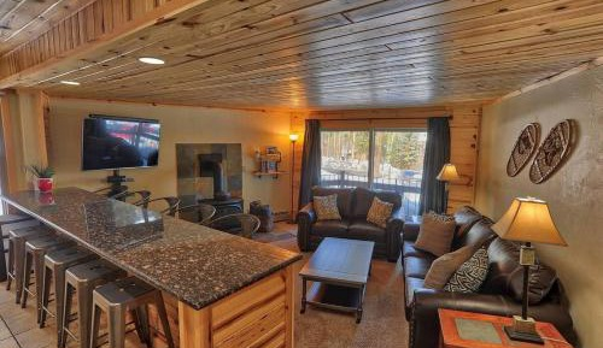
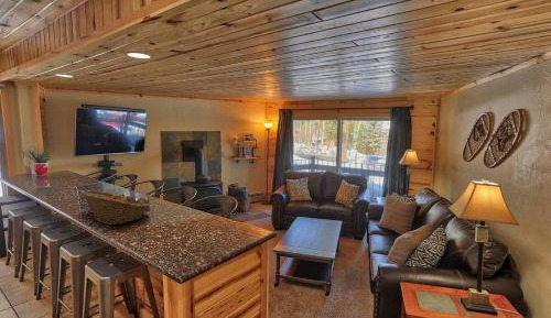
+ fruit basket (116, 204)
